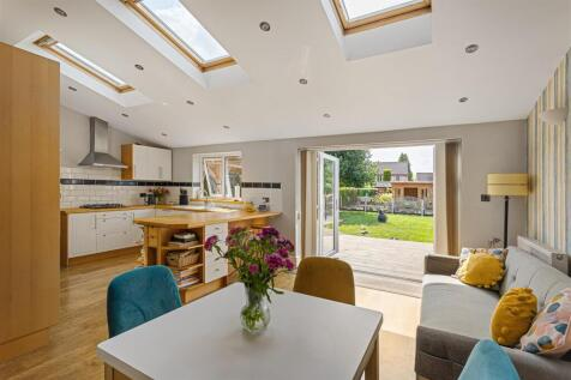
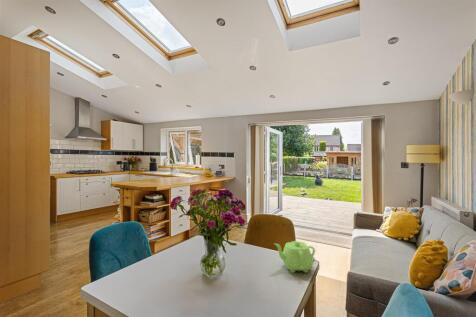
+ teapot (294, 254)
